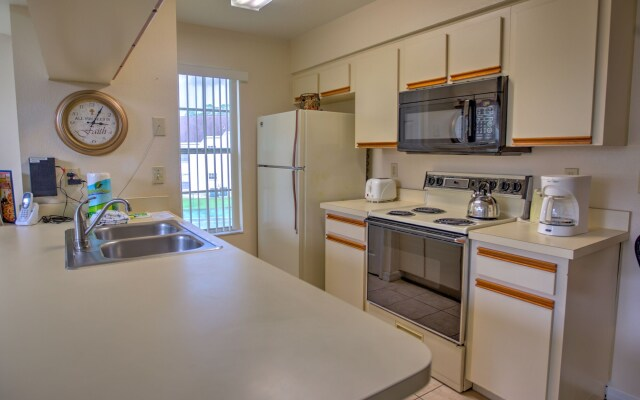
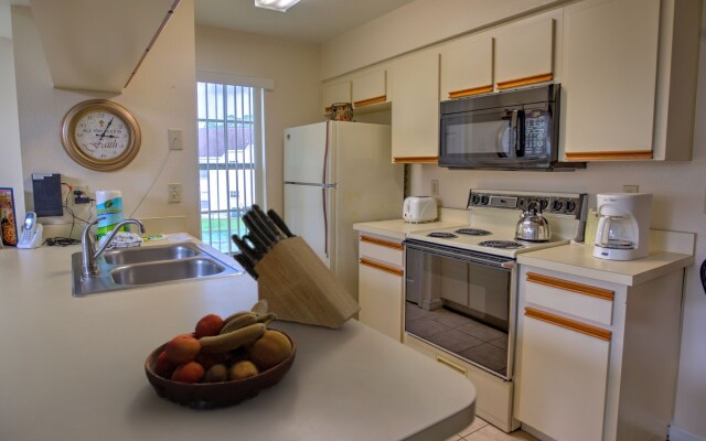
+ knife block (295, 260)
+ fruit bowl (223, 344)
